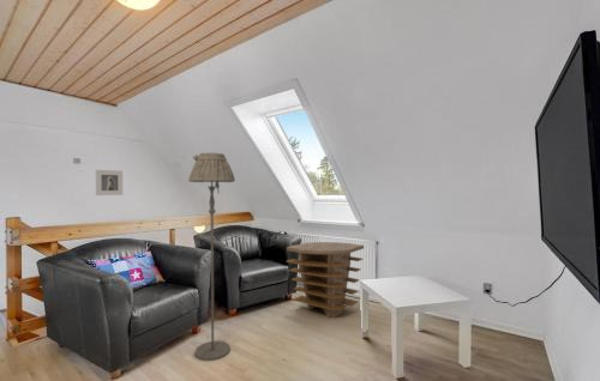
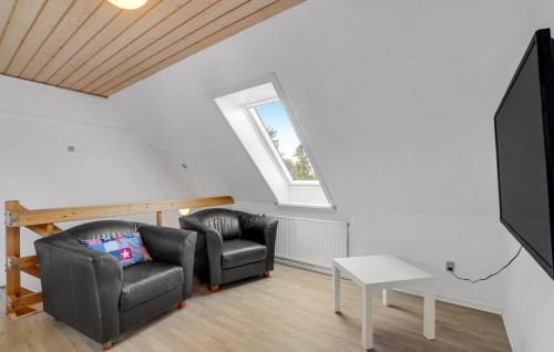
- side table (325, 278)
- floor lamp (212, 253)
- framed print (109, 182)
